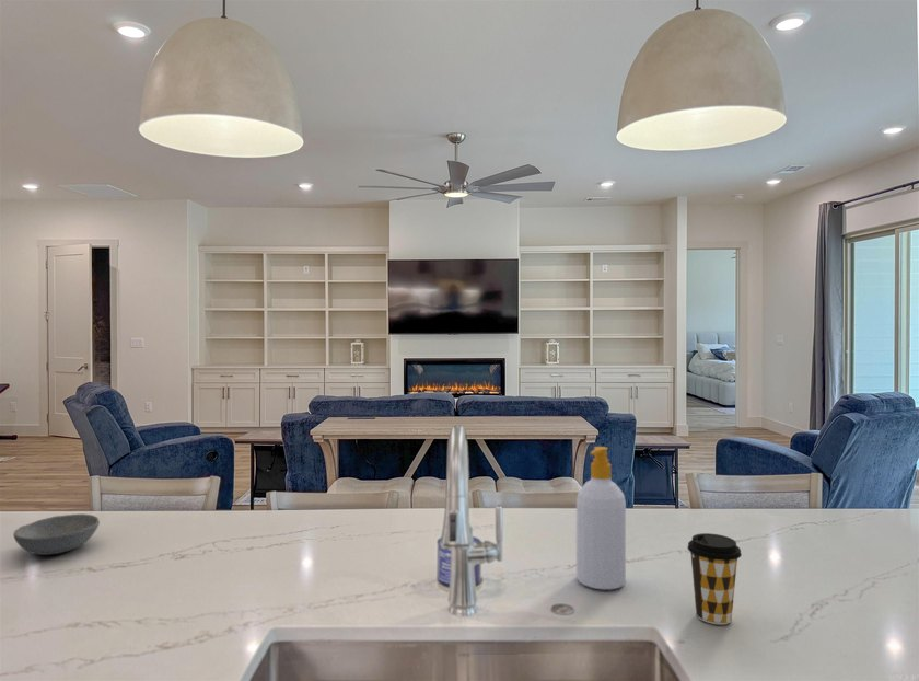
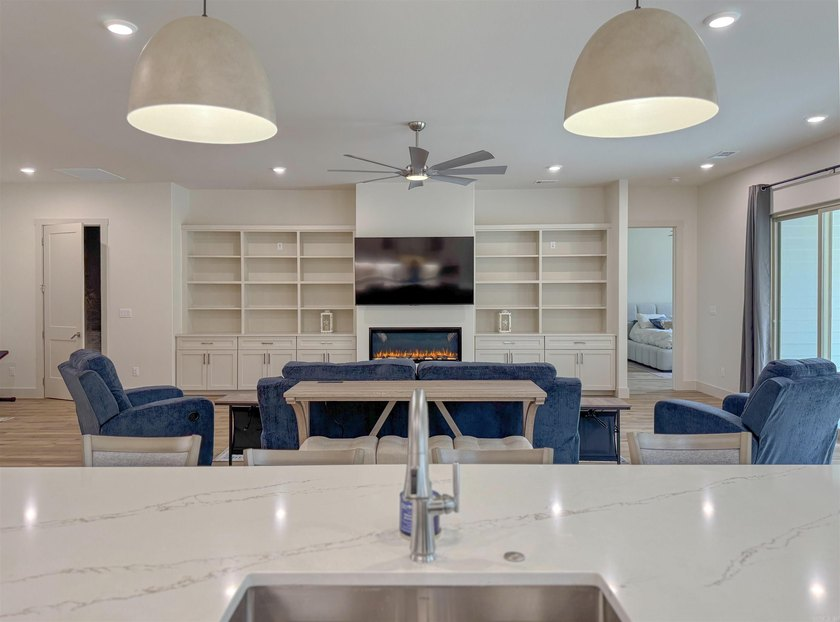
- bowl (57, 536)
- soap bottle (600, 513)
- coffee cup (713, 578)
